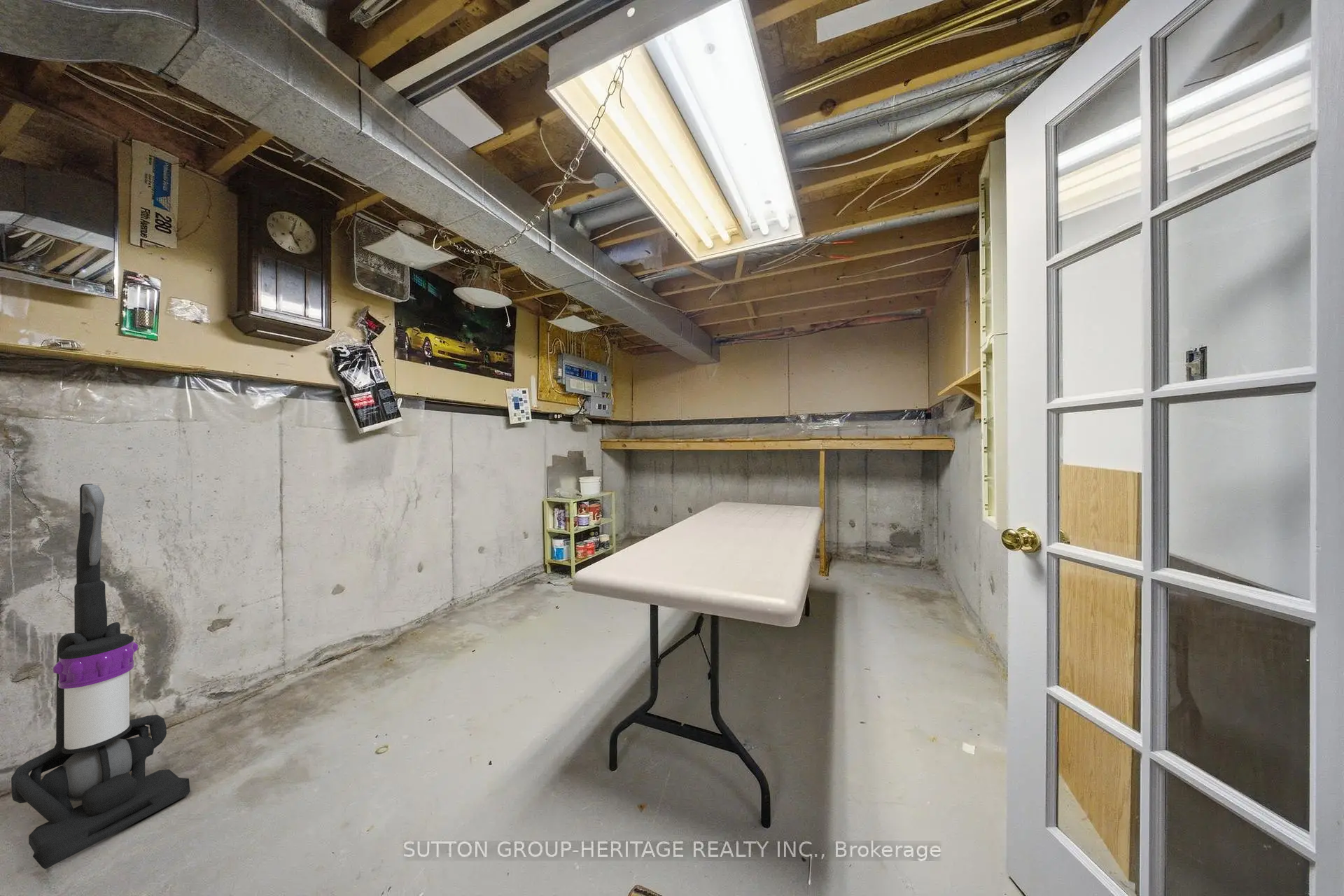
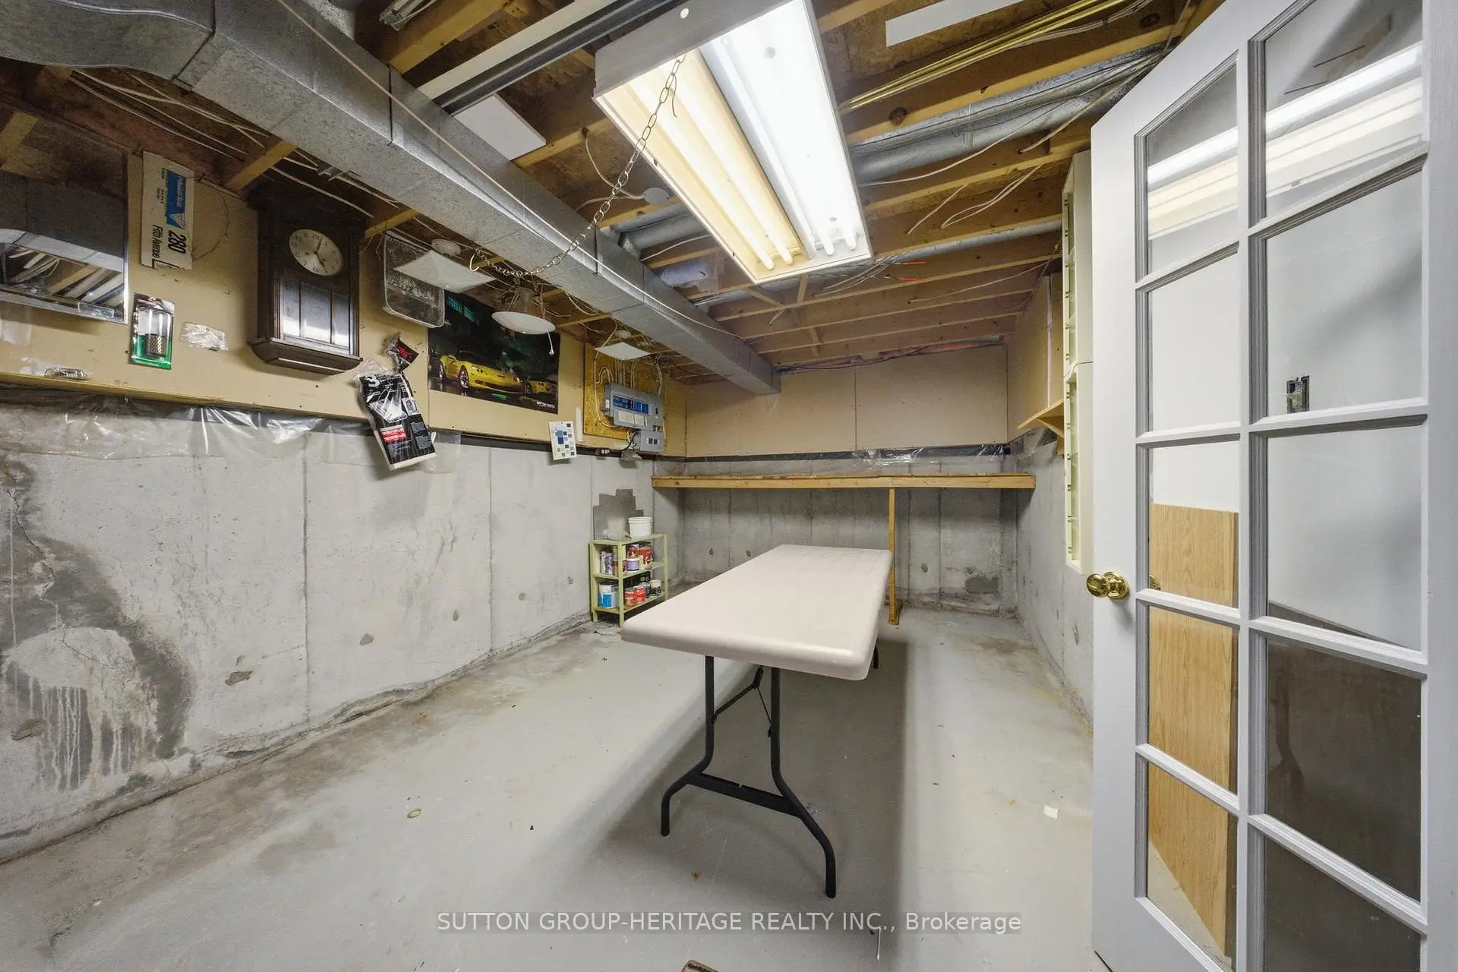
- vacuum cleaner (102, 645)
